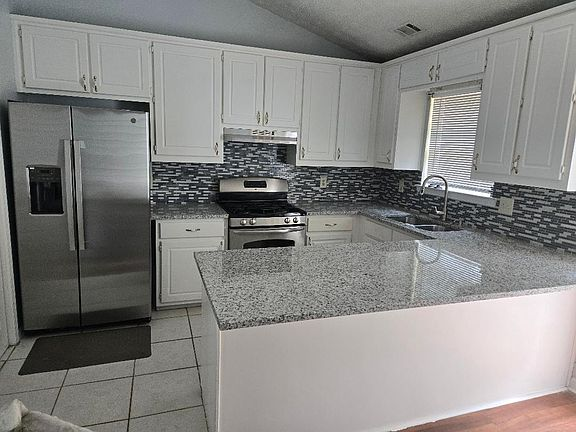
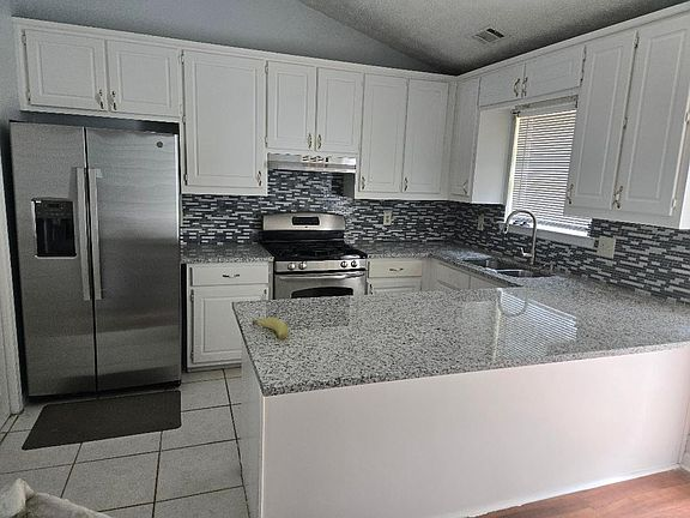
+ fruit (271, 326)
